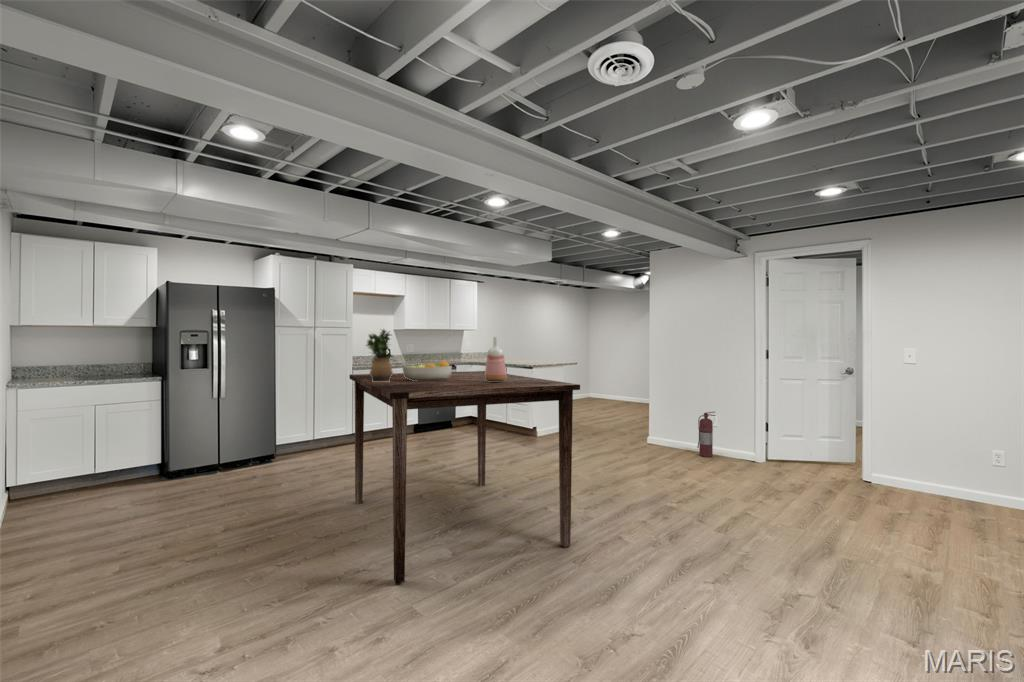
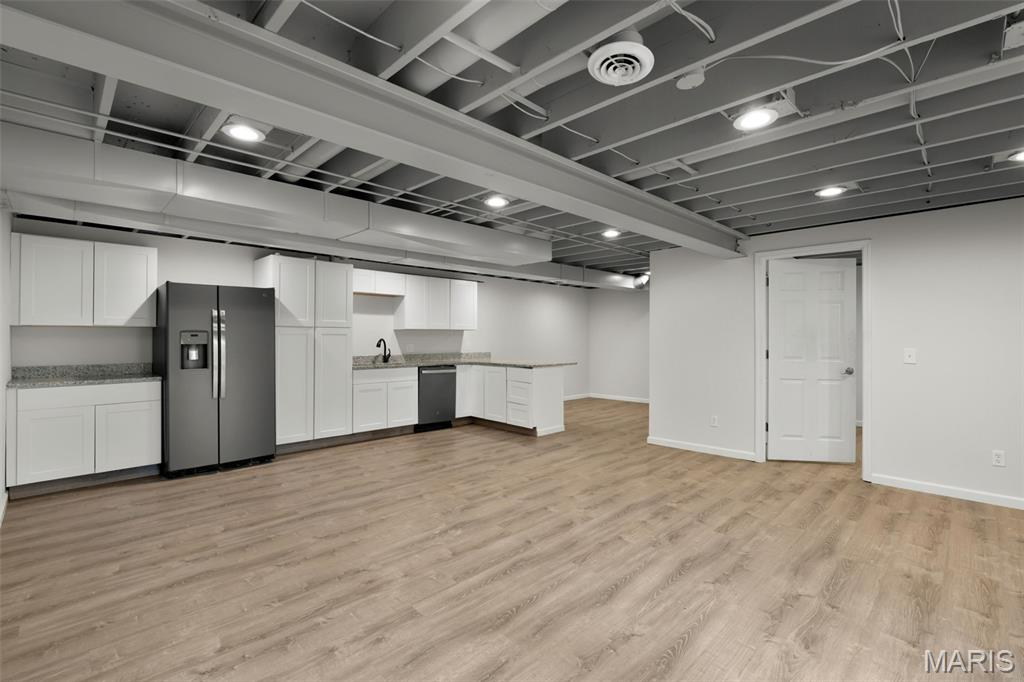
- fire extinguisher (706, 433)
- dining table (478, 450)
- potted plant (378, 354)
- fruit bowl (427, 369)
- vase (495, 359)
